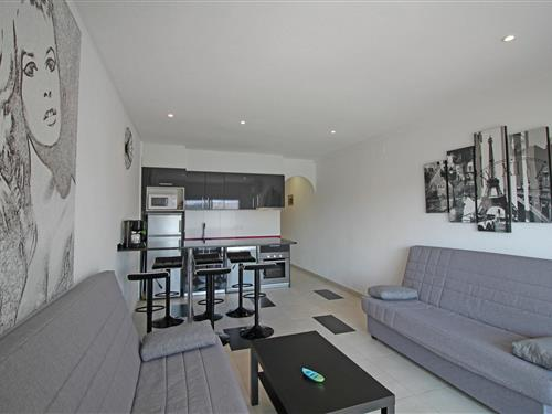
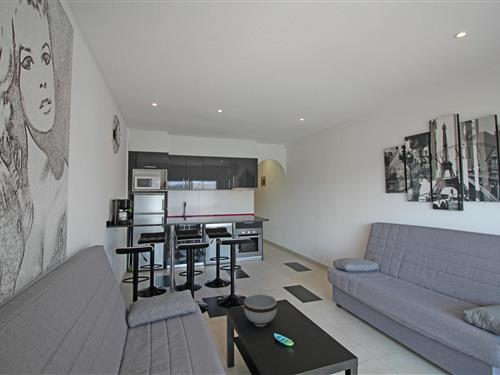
+ bowl (260, 311)
